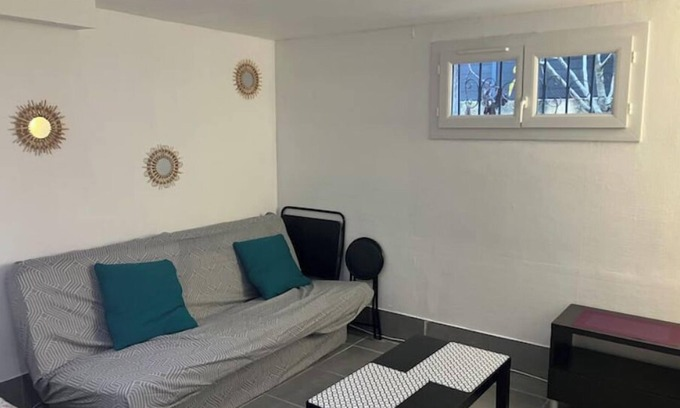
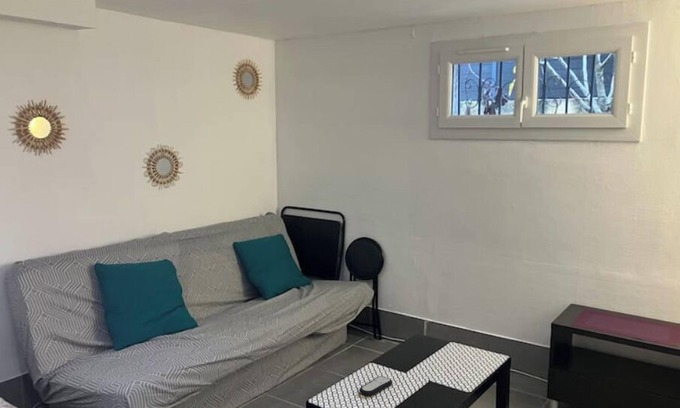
+ remote control (375, 385)
